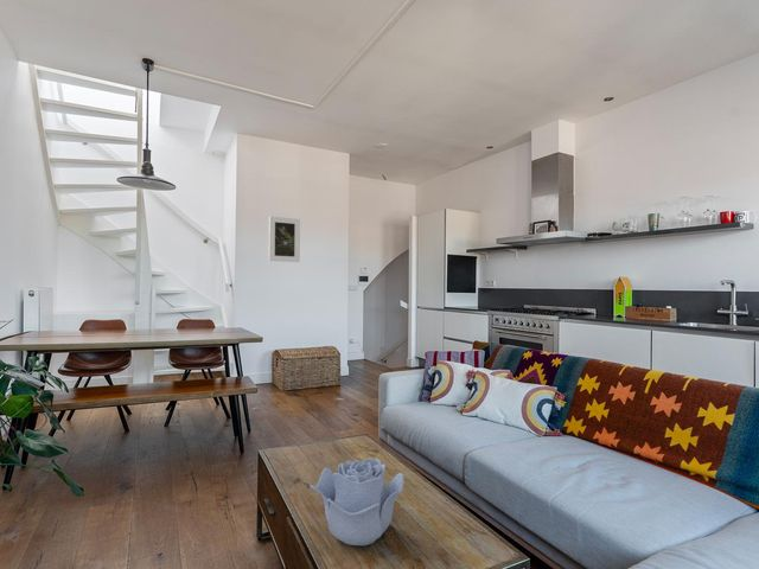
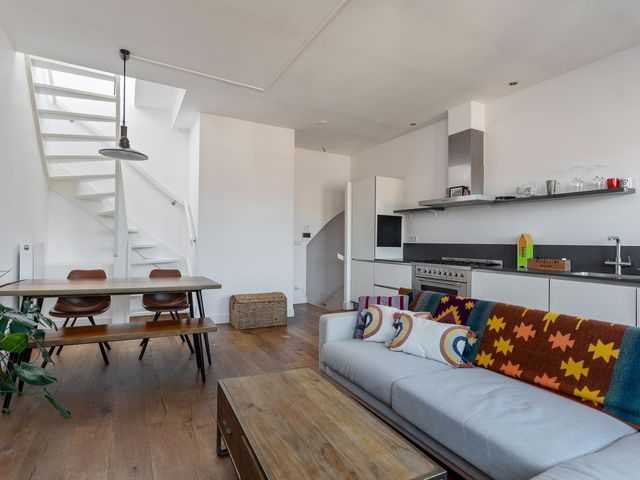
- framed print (285, 239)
- decorative bowl (357, 499)
